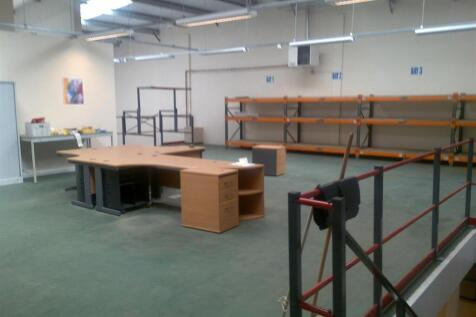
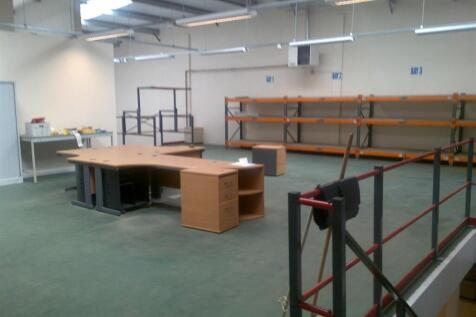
- wall art (73, 91)
